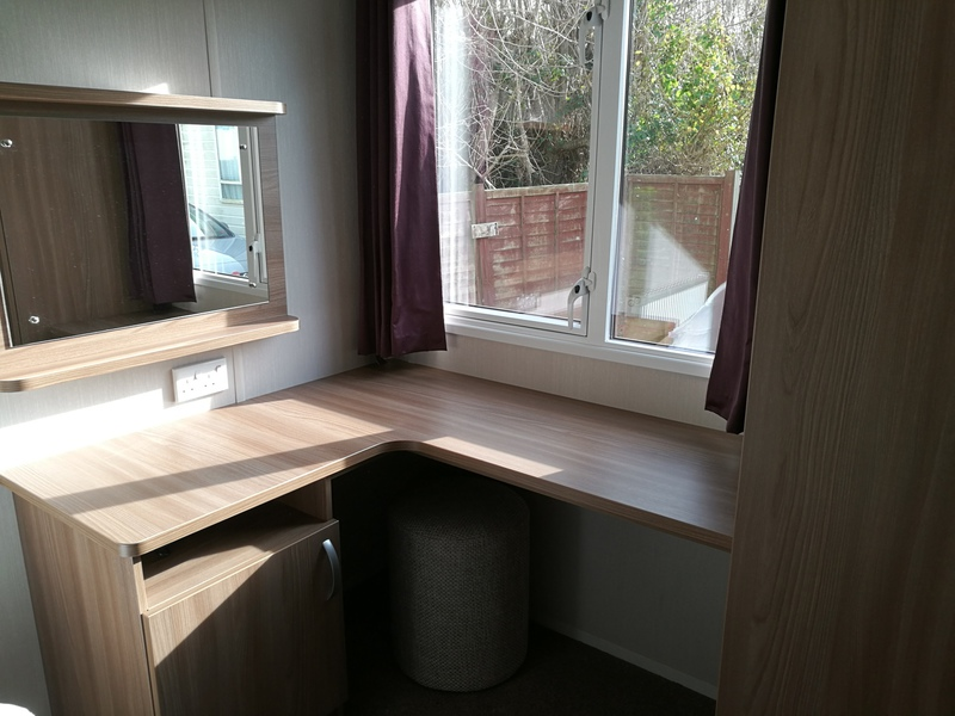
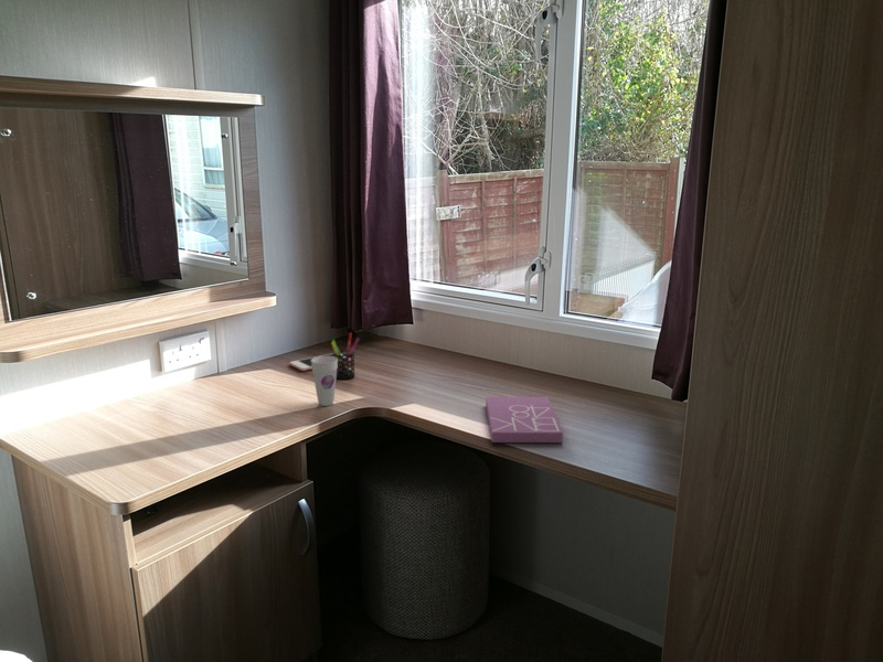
+ cell phone (321, 355)
+ book (521, 418)
+ pen holder (342, 355)
+ cup (325, 382)
